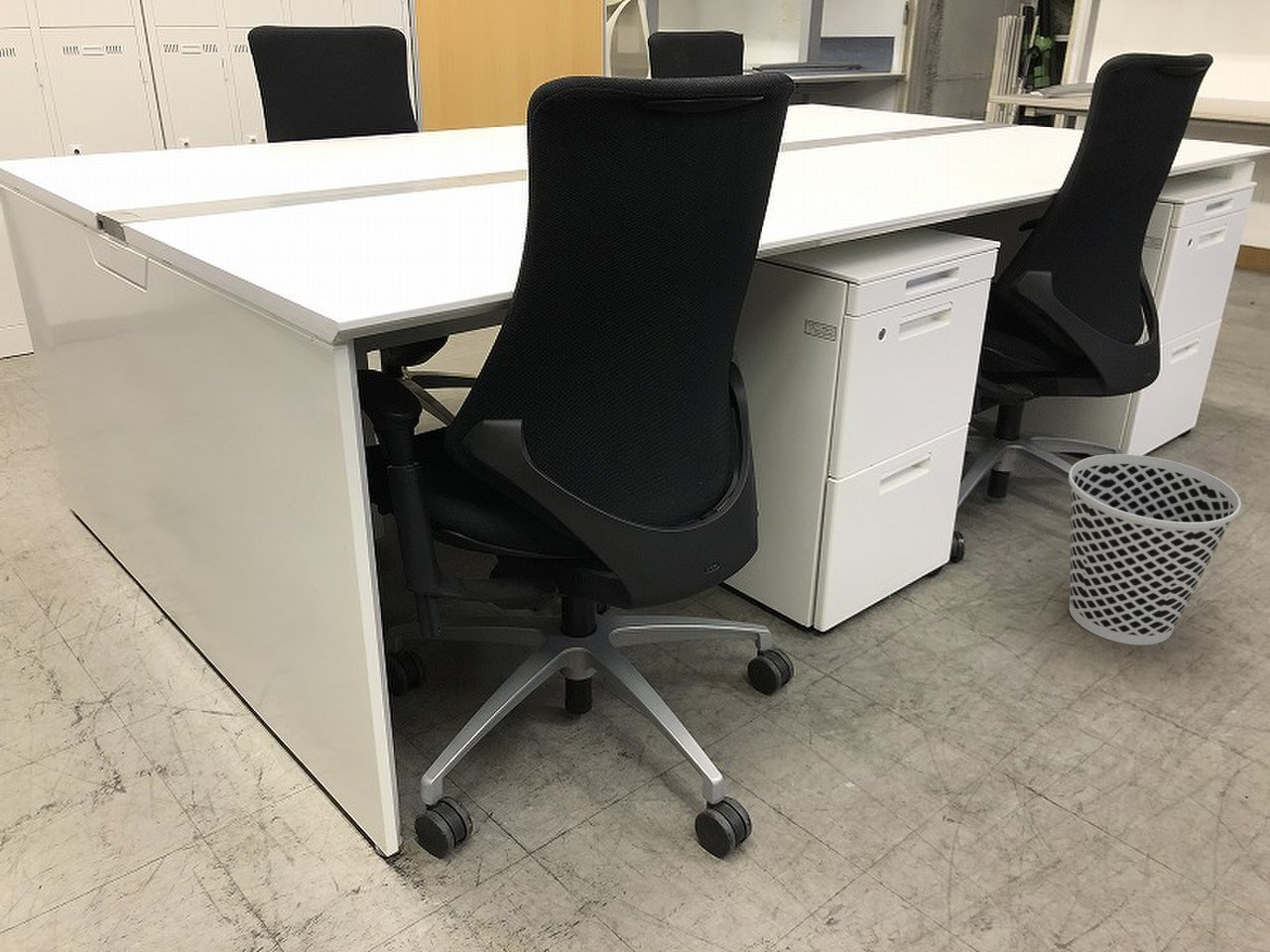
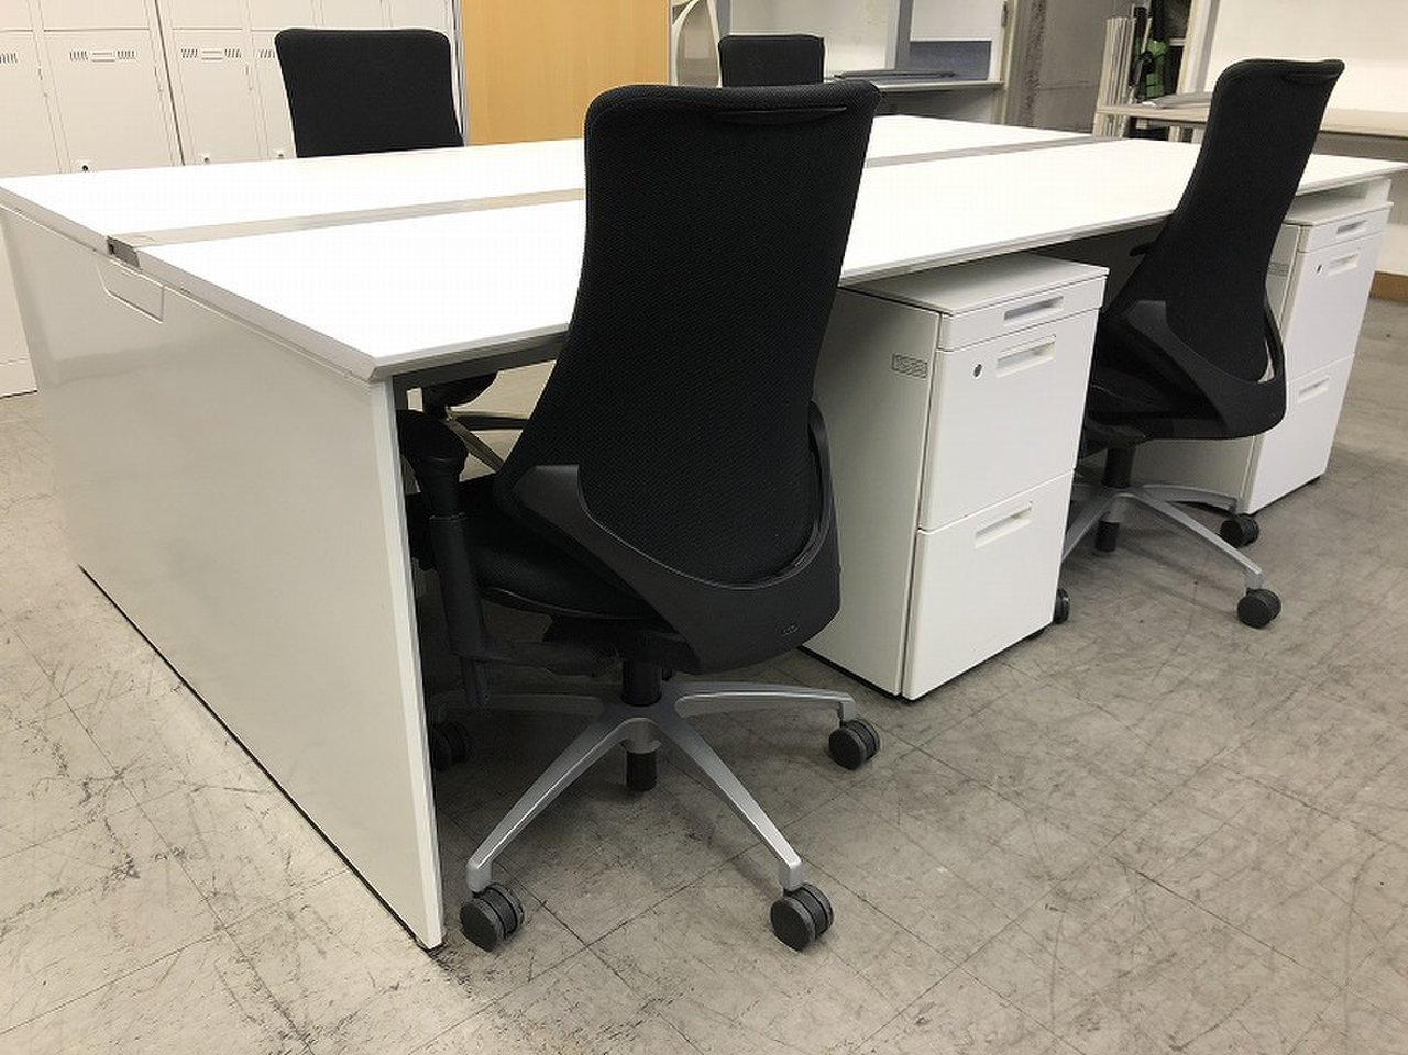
- wastebasket (1136, 553)
